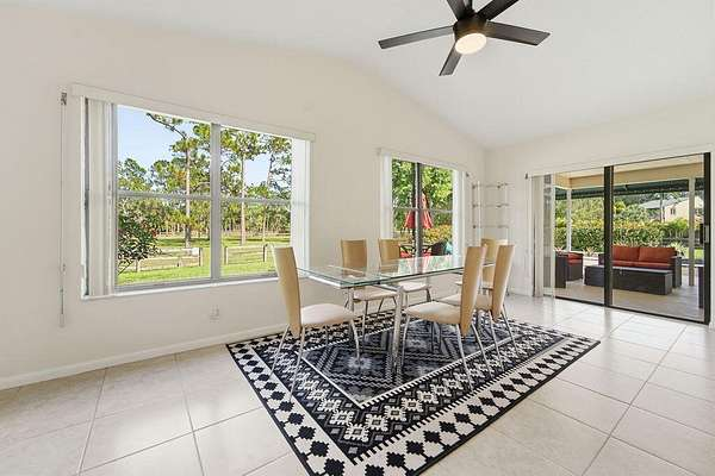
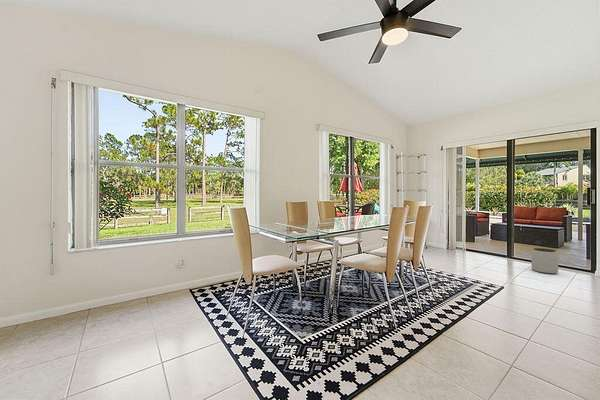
+ plant pot (544, 260)
